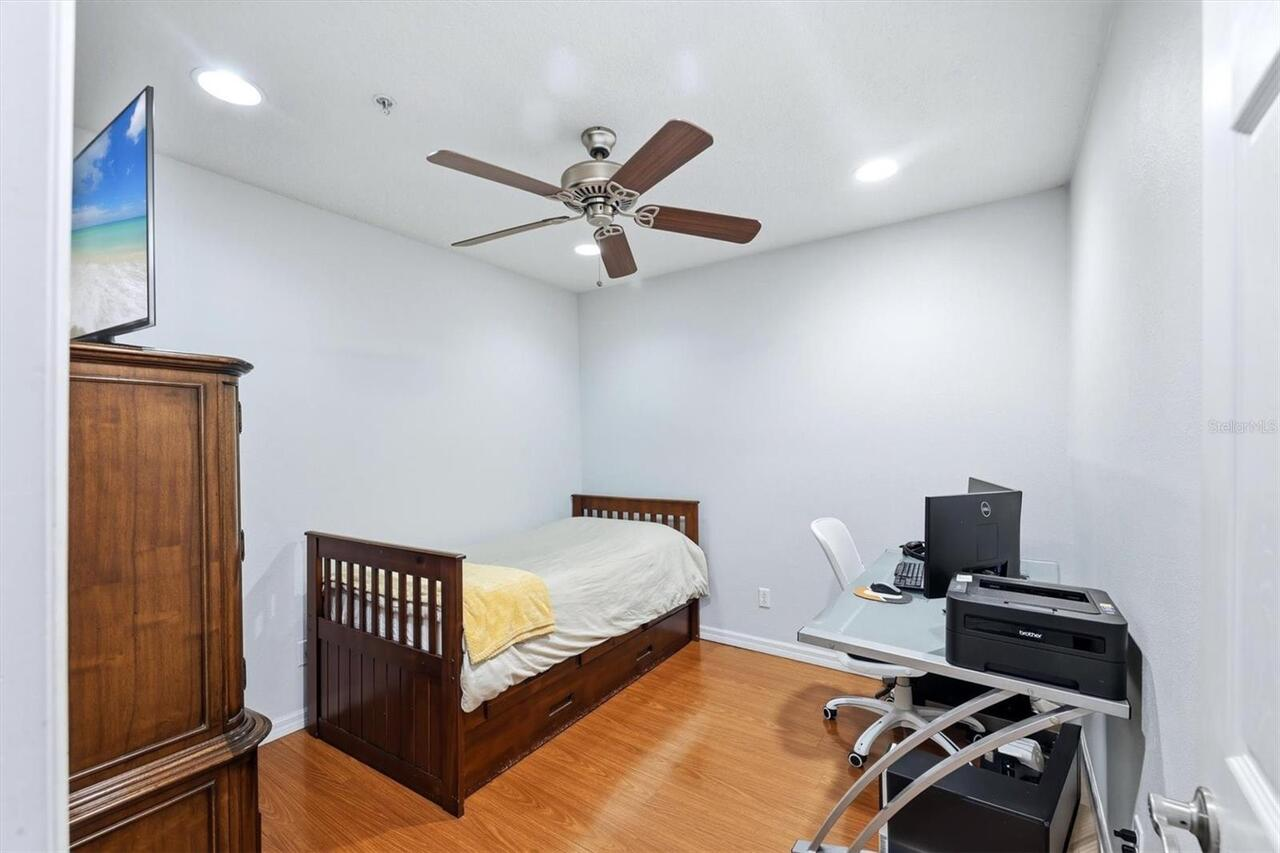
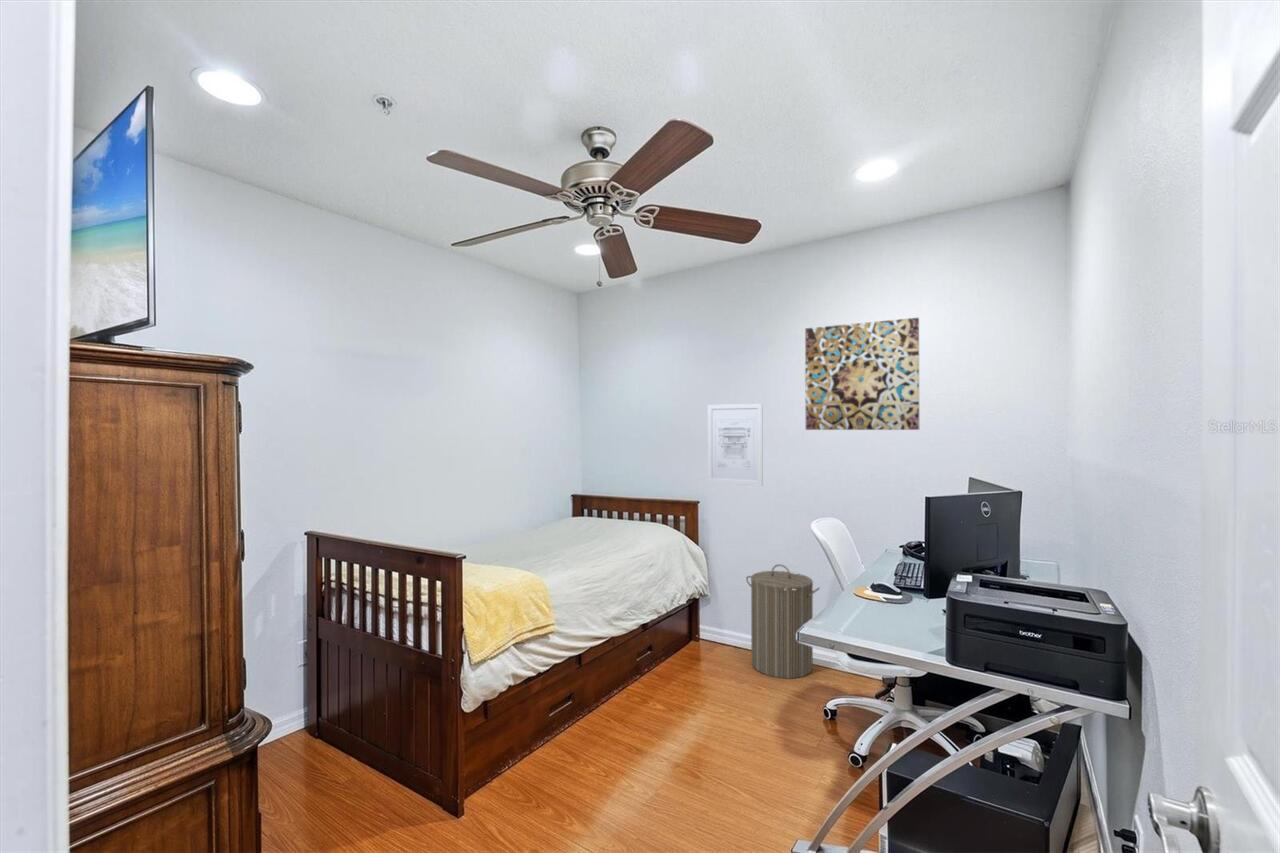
+ wall art (734, 444)
+ laundry hamper (781, 615)
+ wall art (859, 376)
